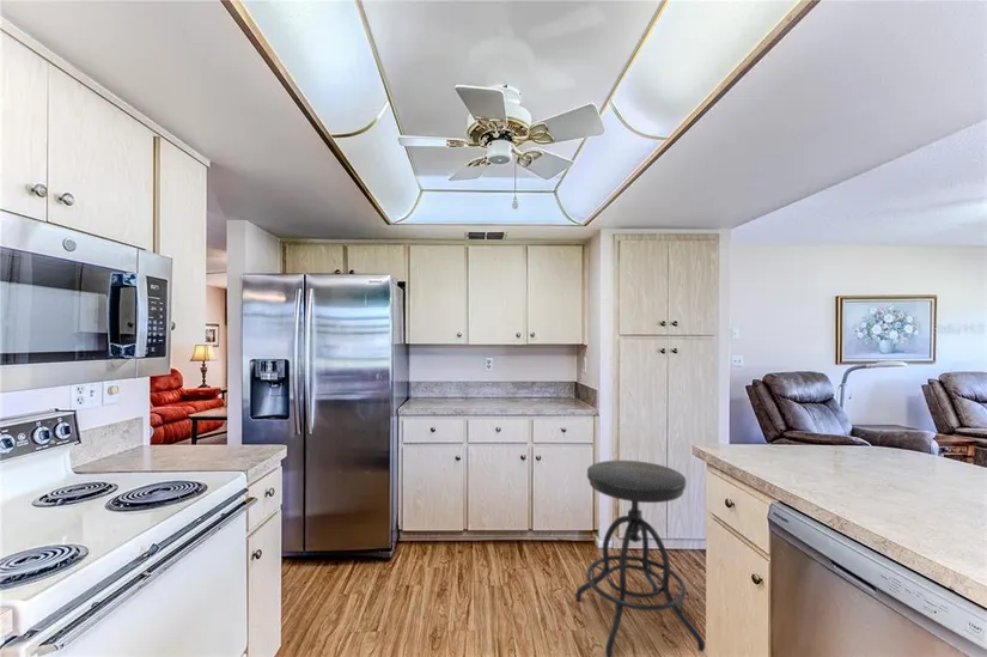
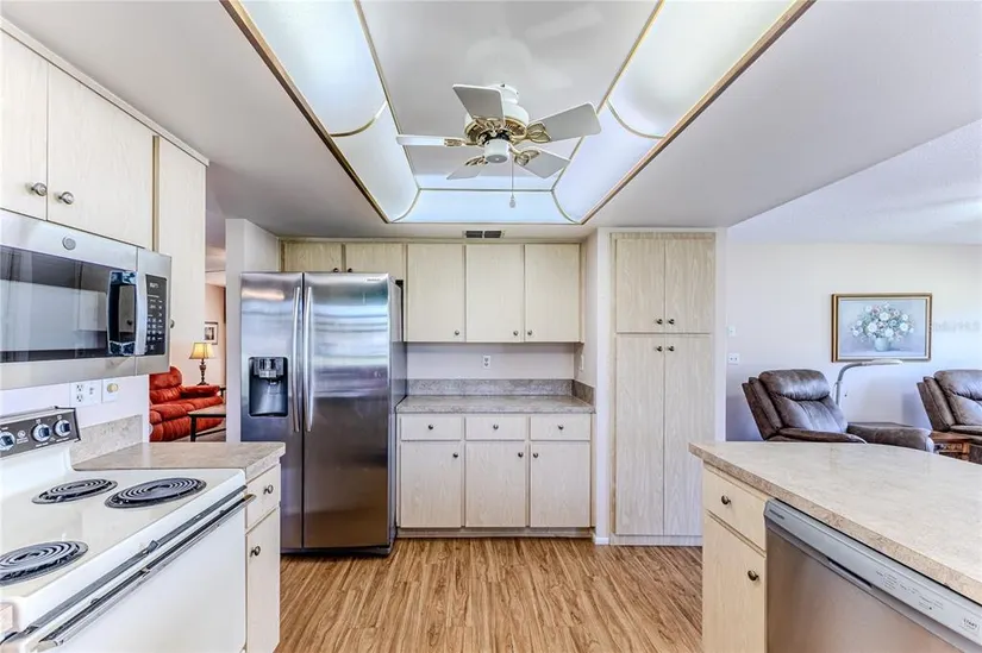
- stool (634, 541)
